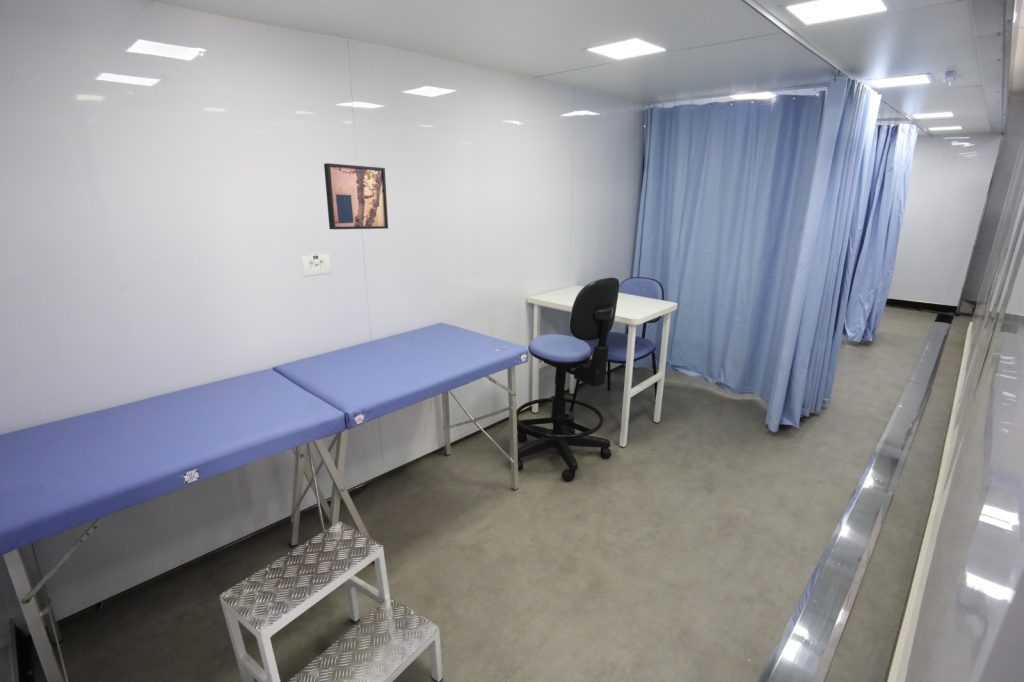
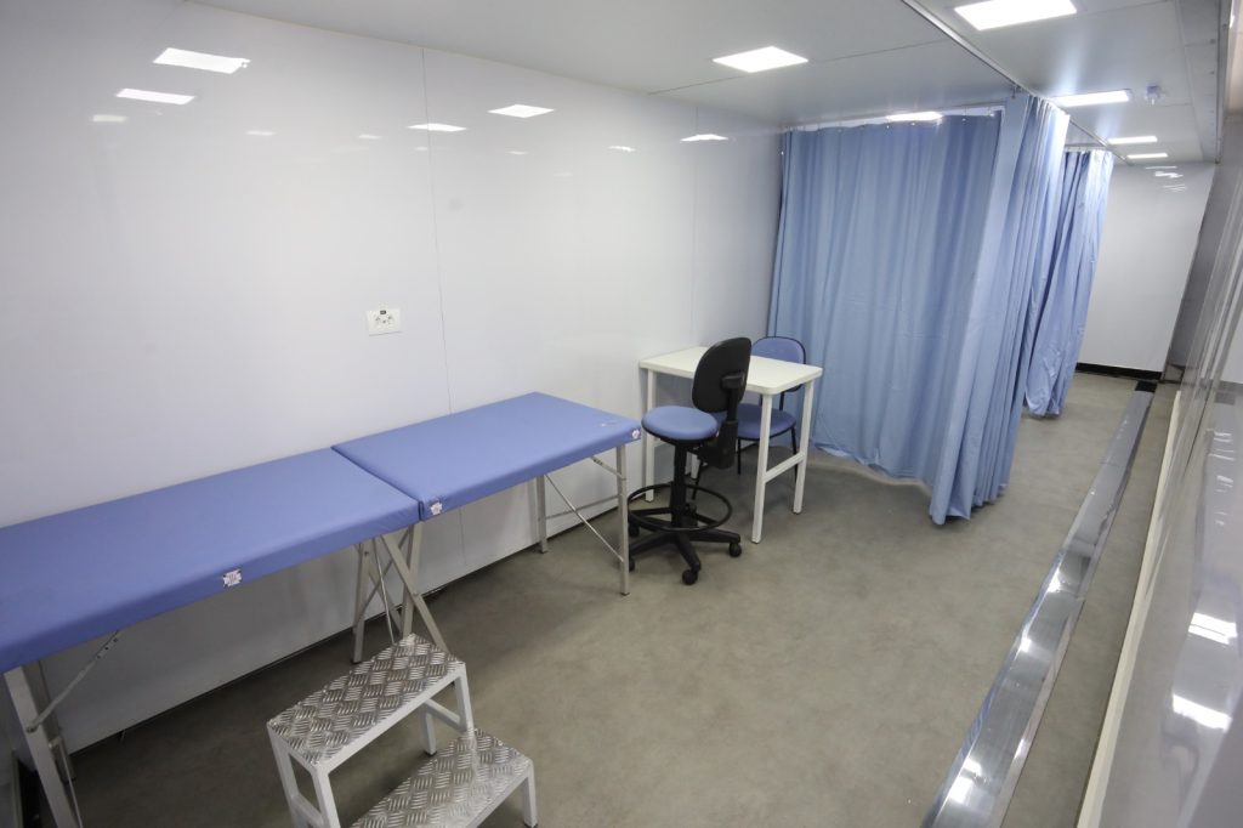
- wall art (357, 197)
